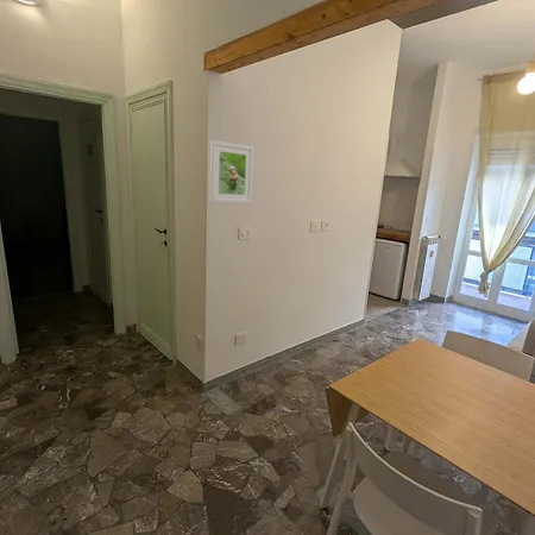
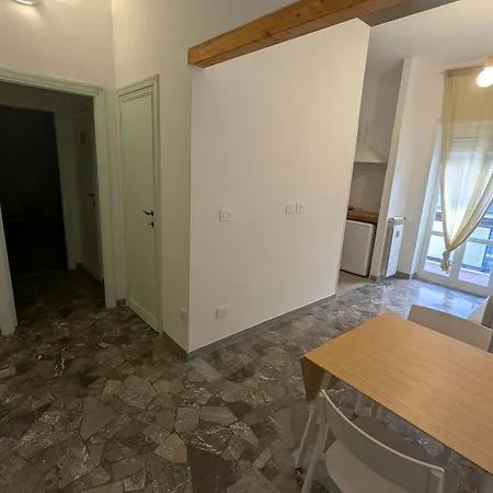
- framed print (232, 174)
